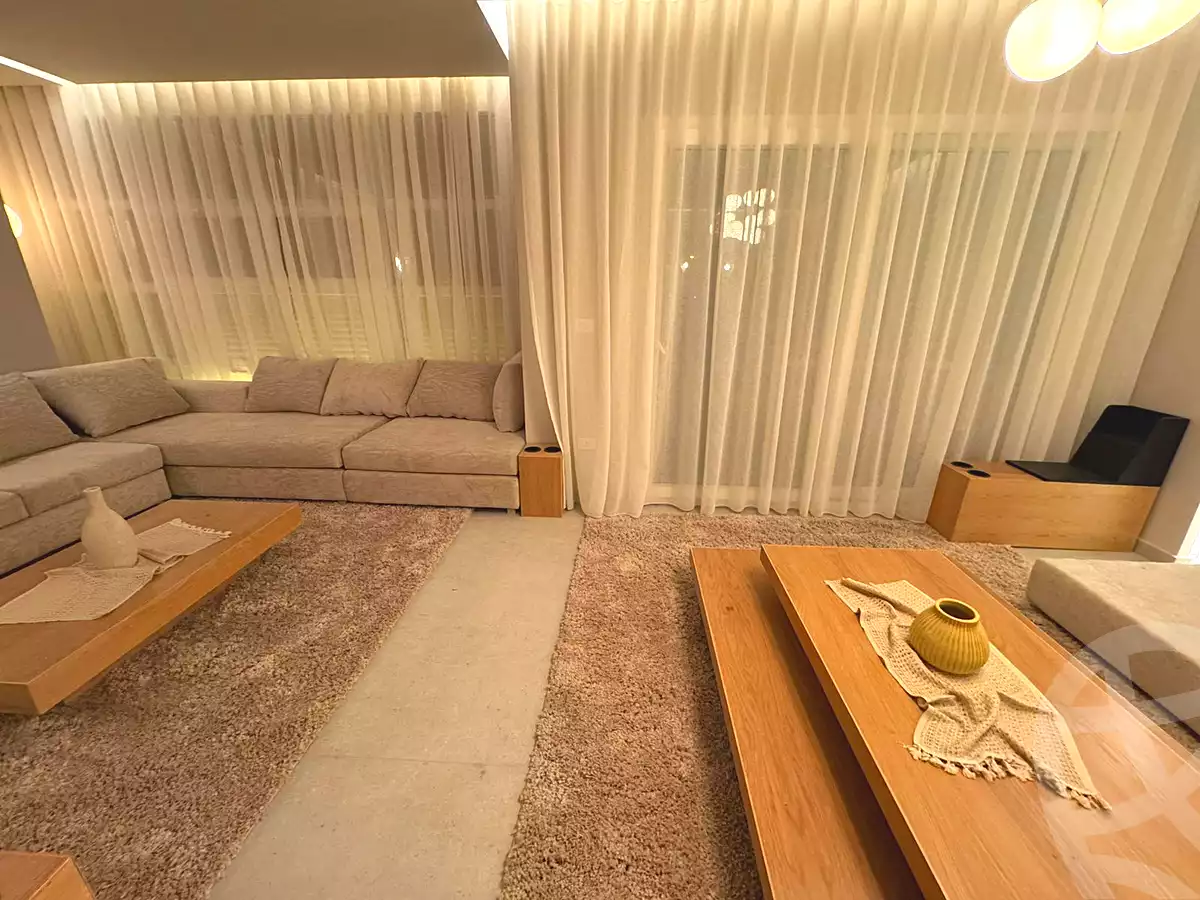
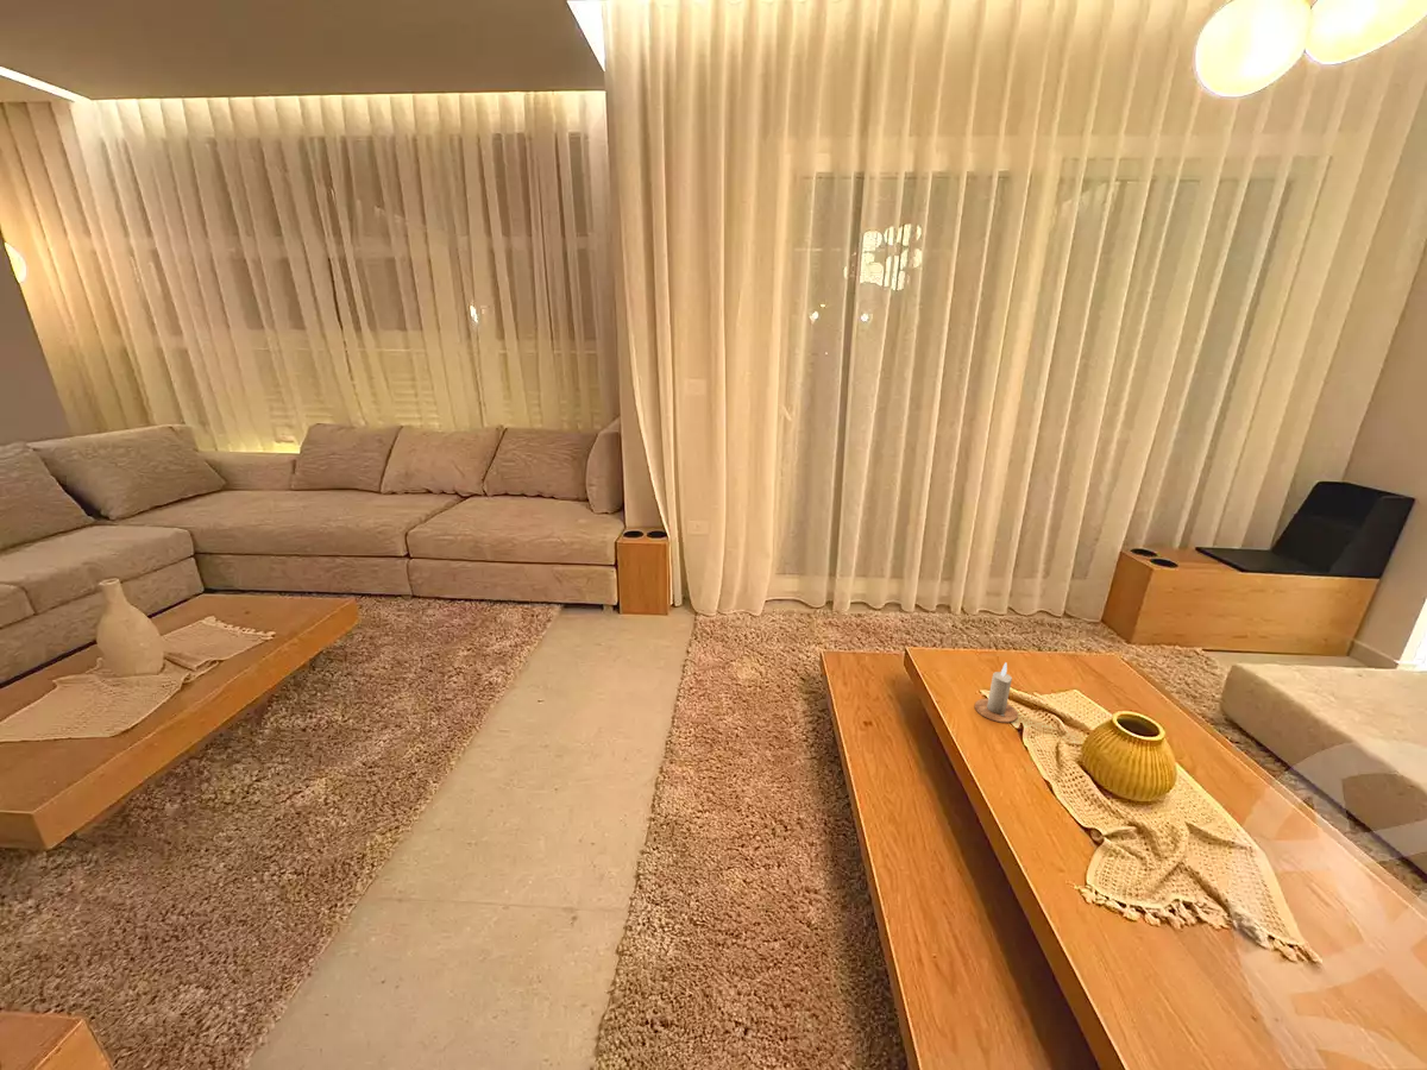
+ candle (1000, 686)
